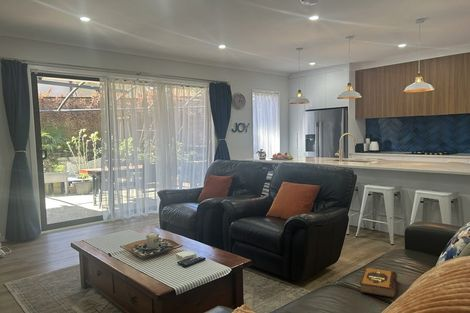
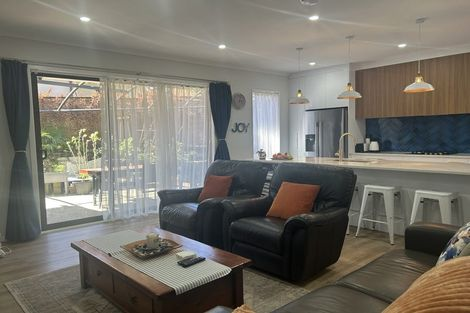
- hardback book (379, 281)
